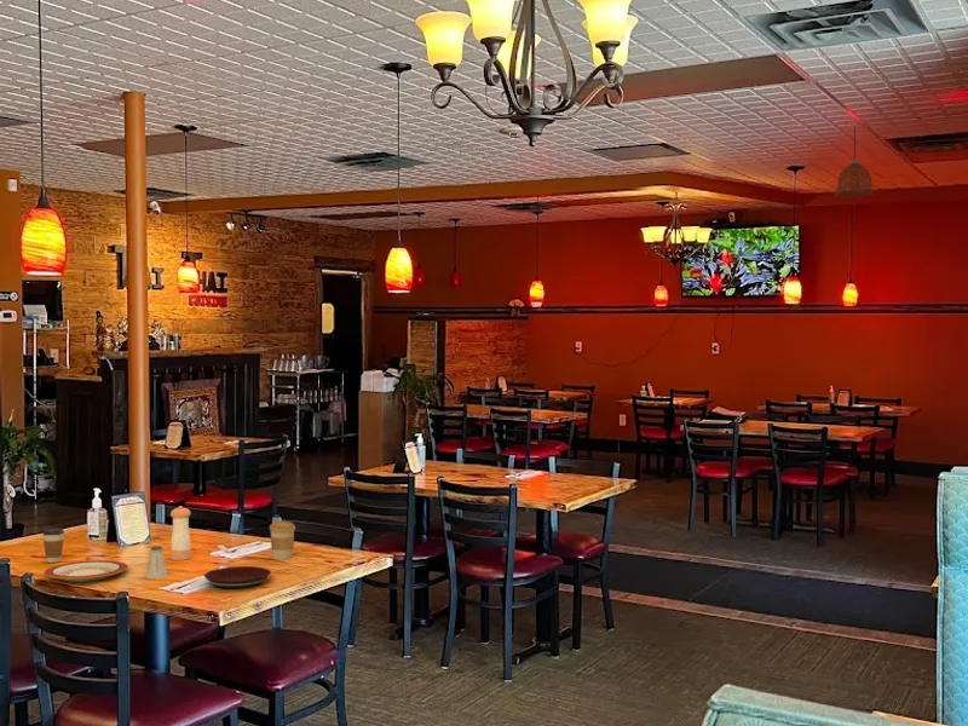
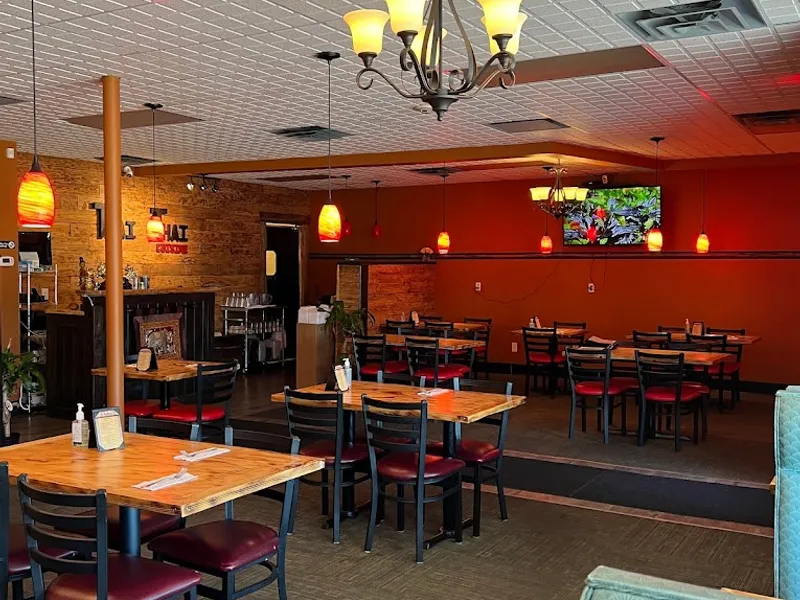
- pepper shaker (180, 531)
- coffee cup (282, 540)
- coffee cup (53, 544)
- plate (237, 577)
- pendant lamp (854, 160)
- saltshaker (156, 561)
- plate (86, 571)
